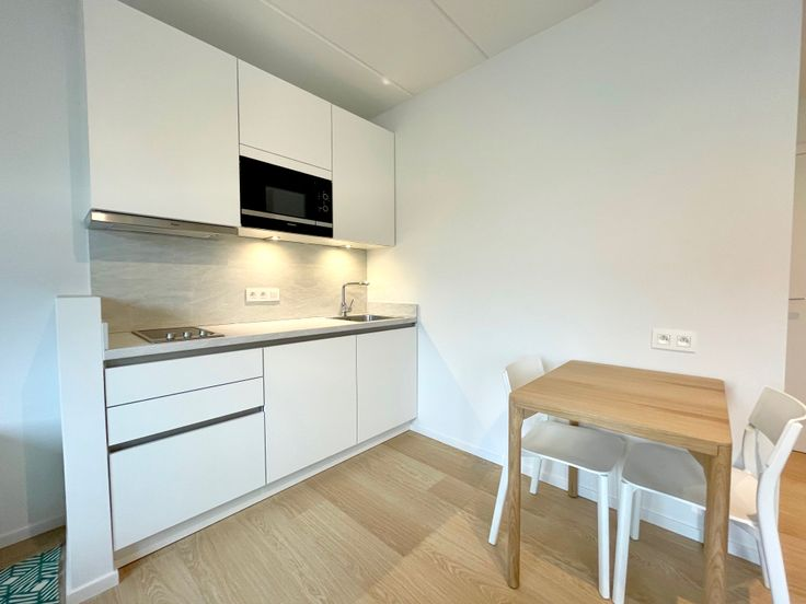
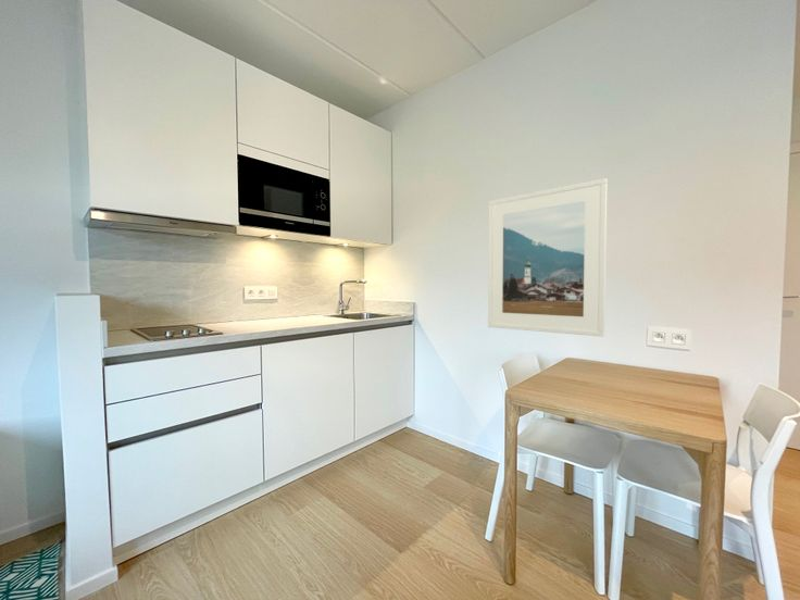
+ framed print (540, 261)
